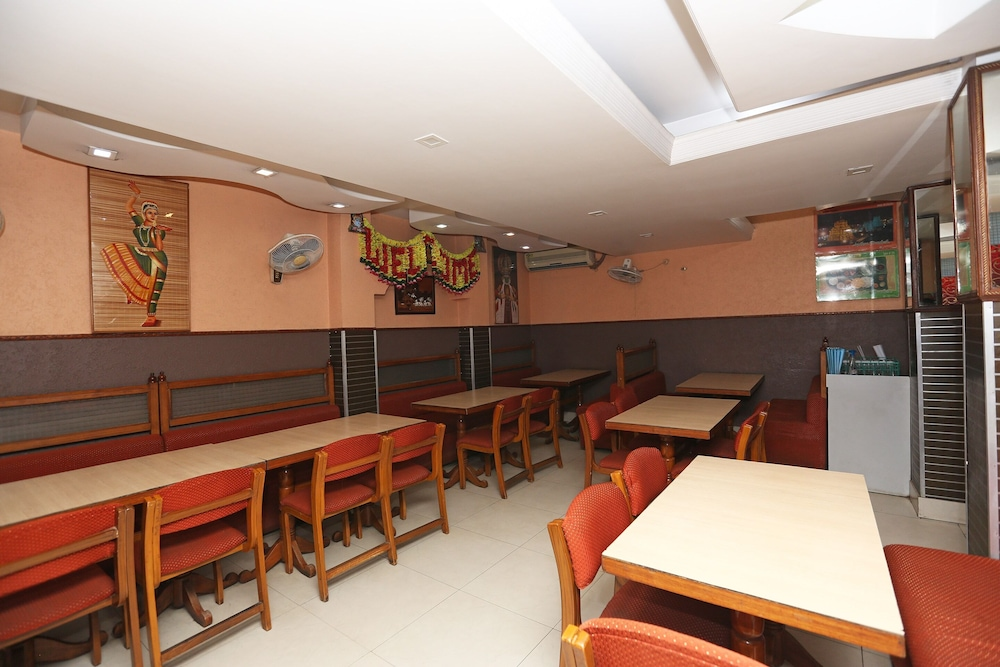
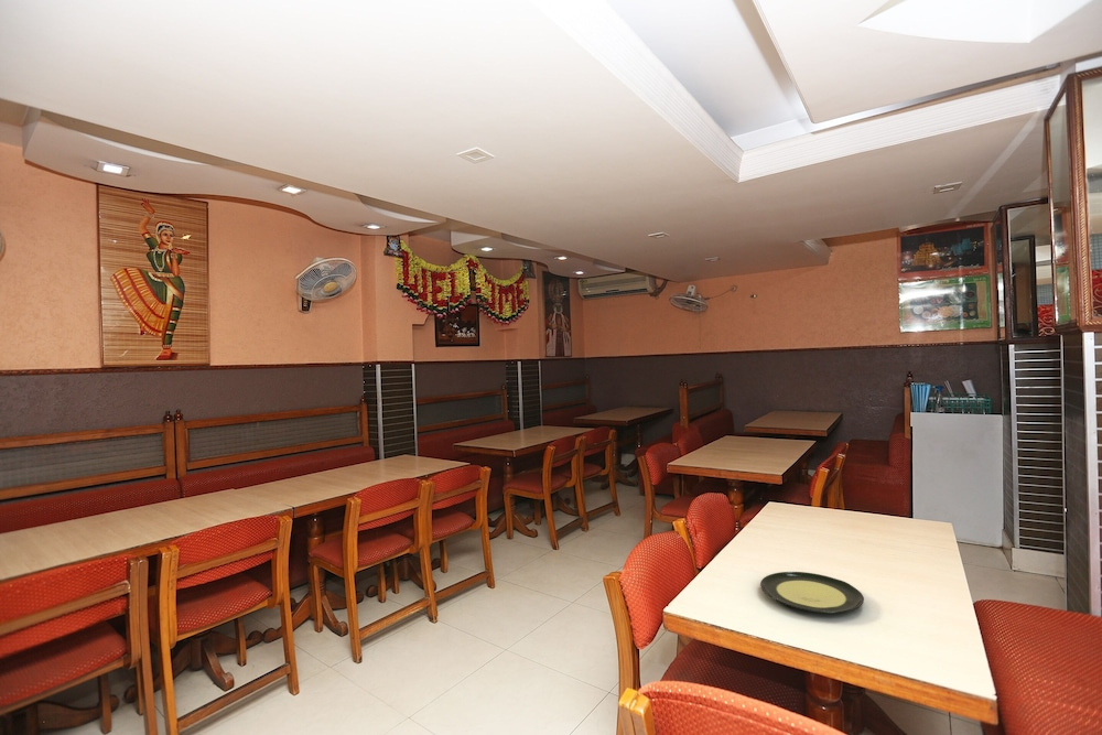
+ plate (810, 593)
